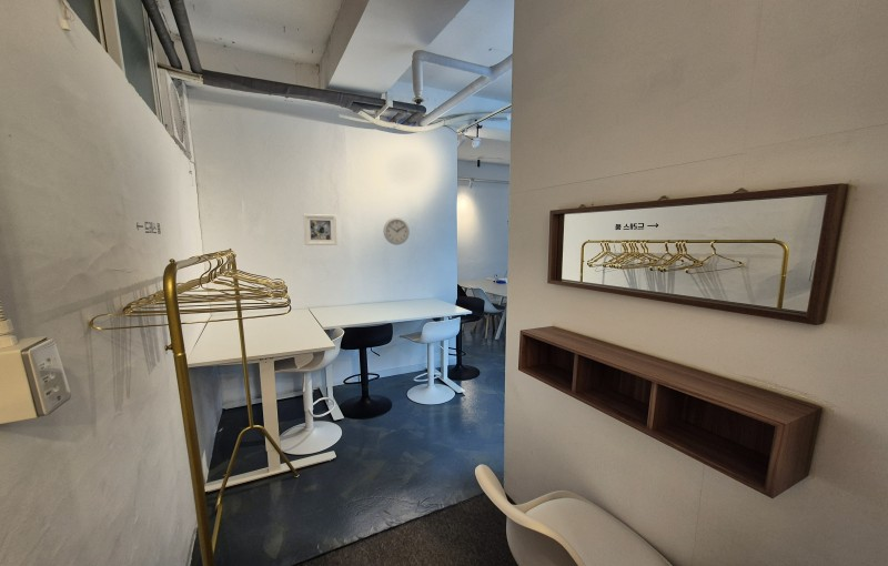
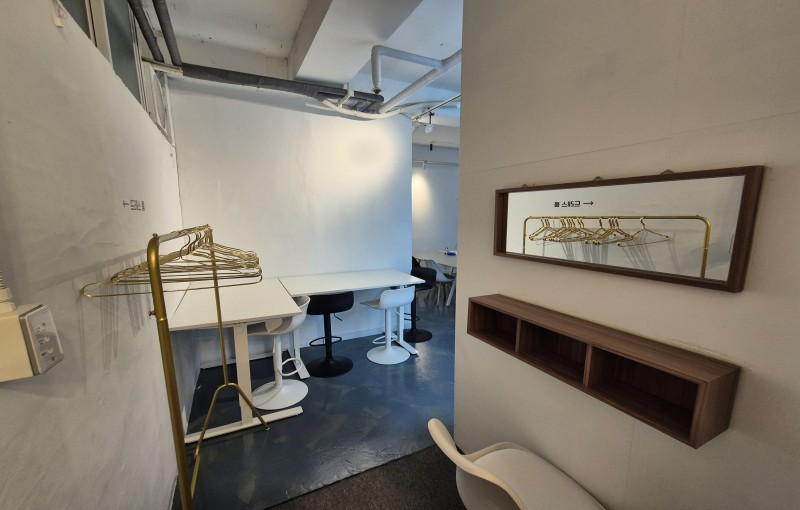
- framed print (320, 230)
- wall clock (396, 231)
